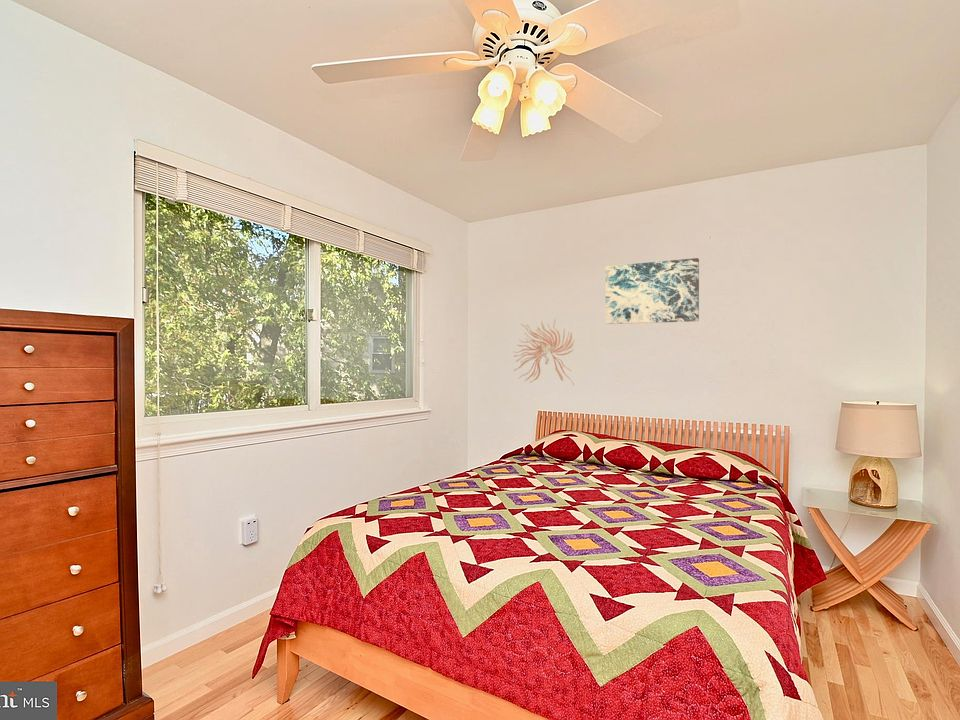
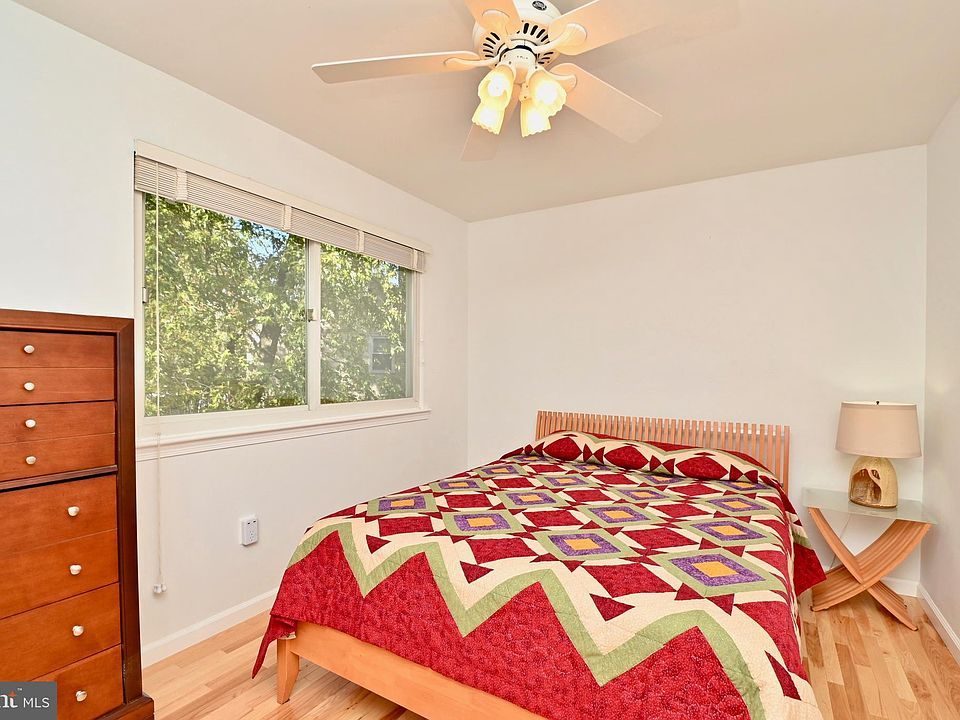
- wall art (650, 292)
- wall sculpture (543, 352)
